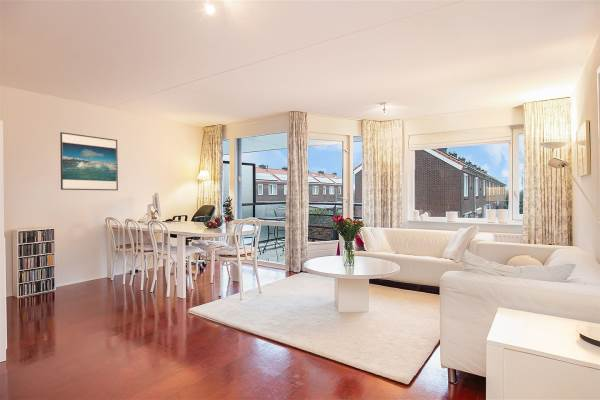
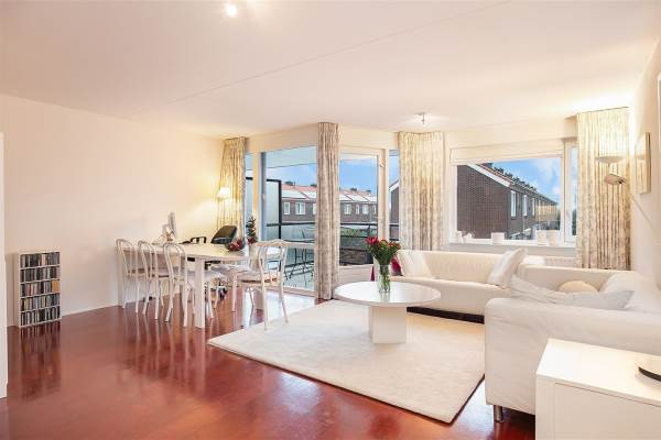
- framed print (90, 163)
